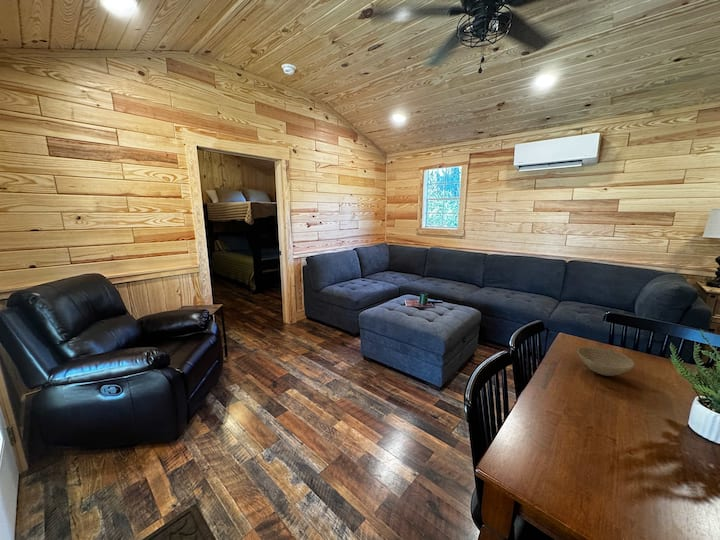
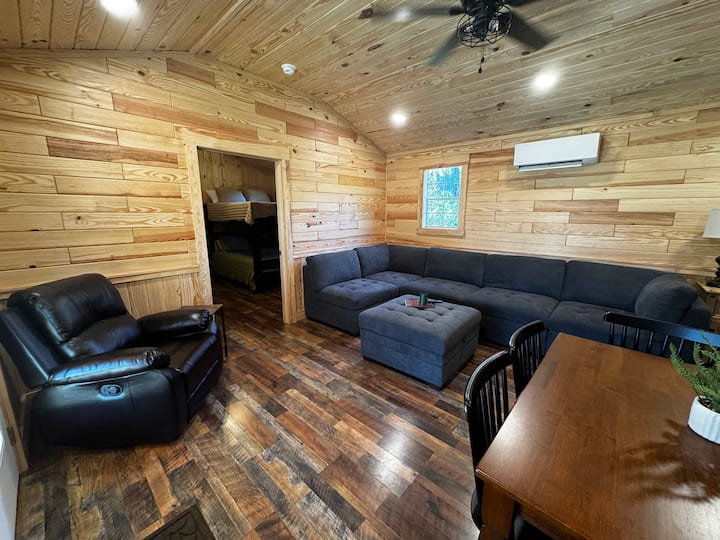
- bowl (603, 364)
